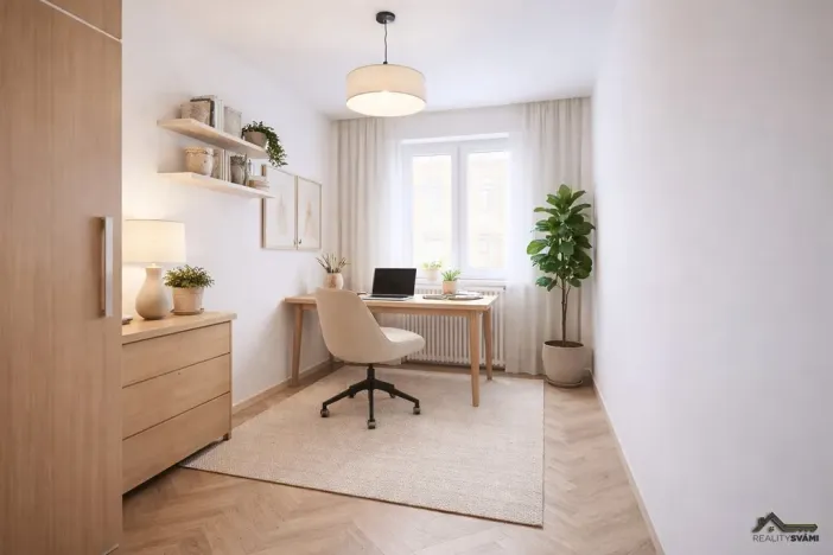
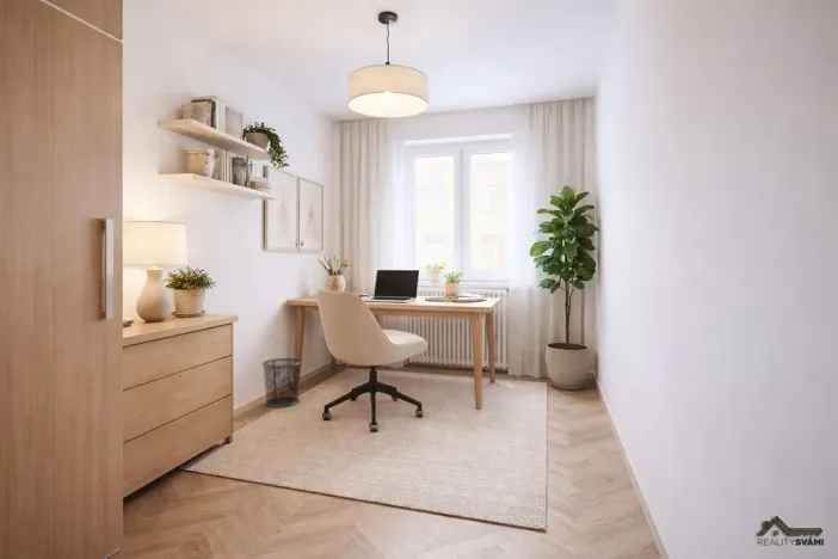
+ waste bin (282, 381)
